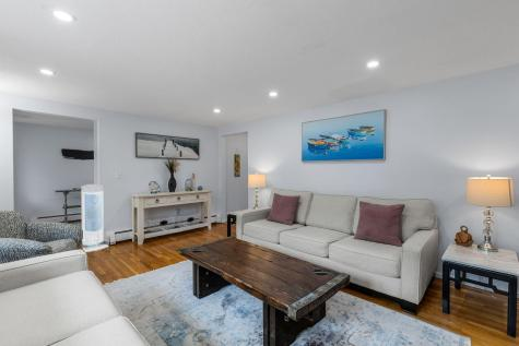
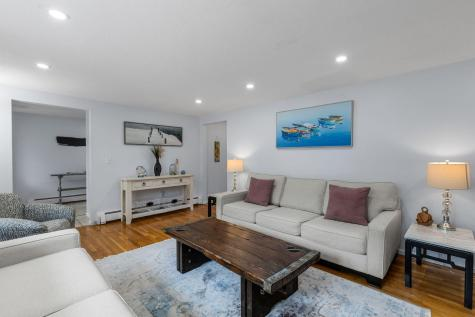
- air purifier (92, 216)
